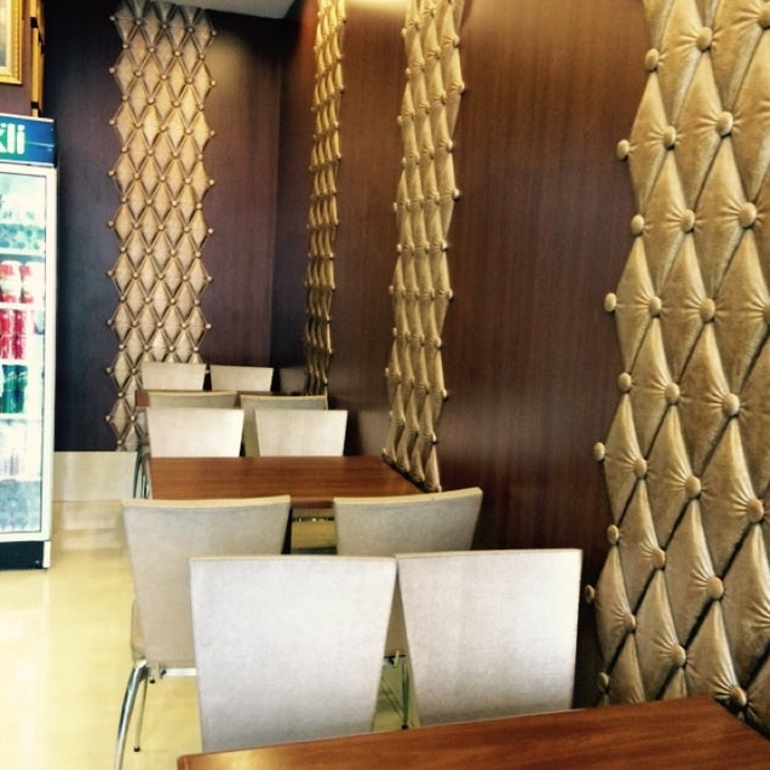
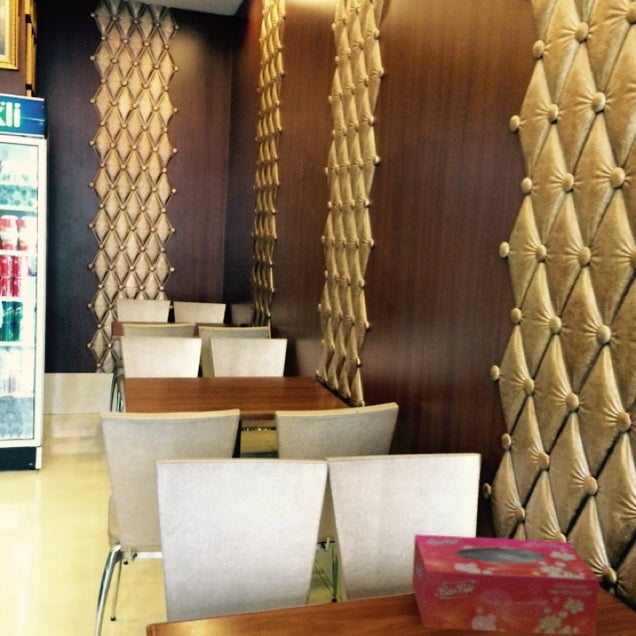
+ tissue box (499, 582)
